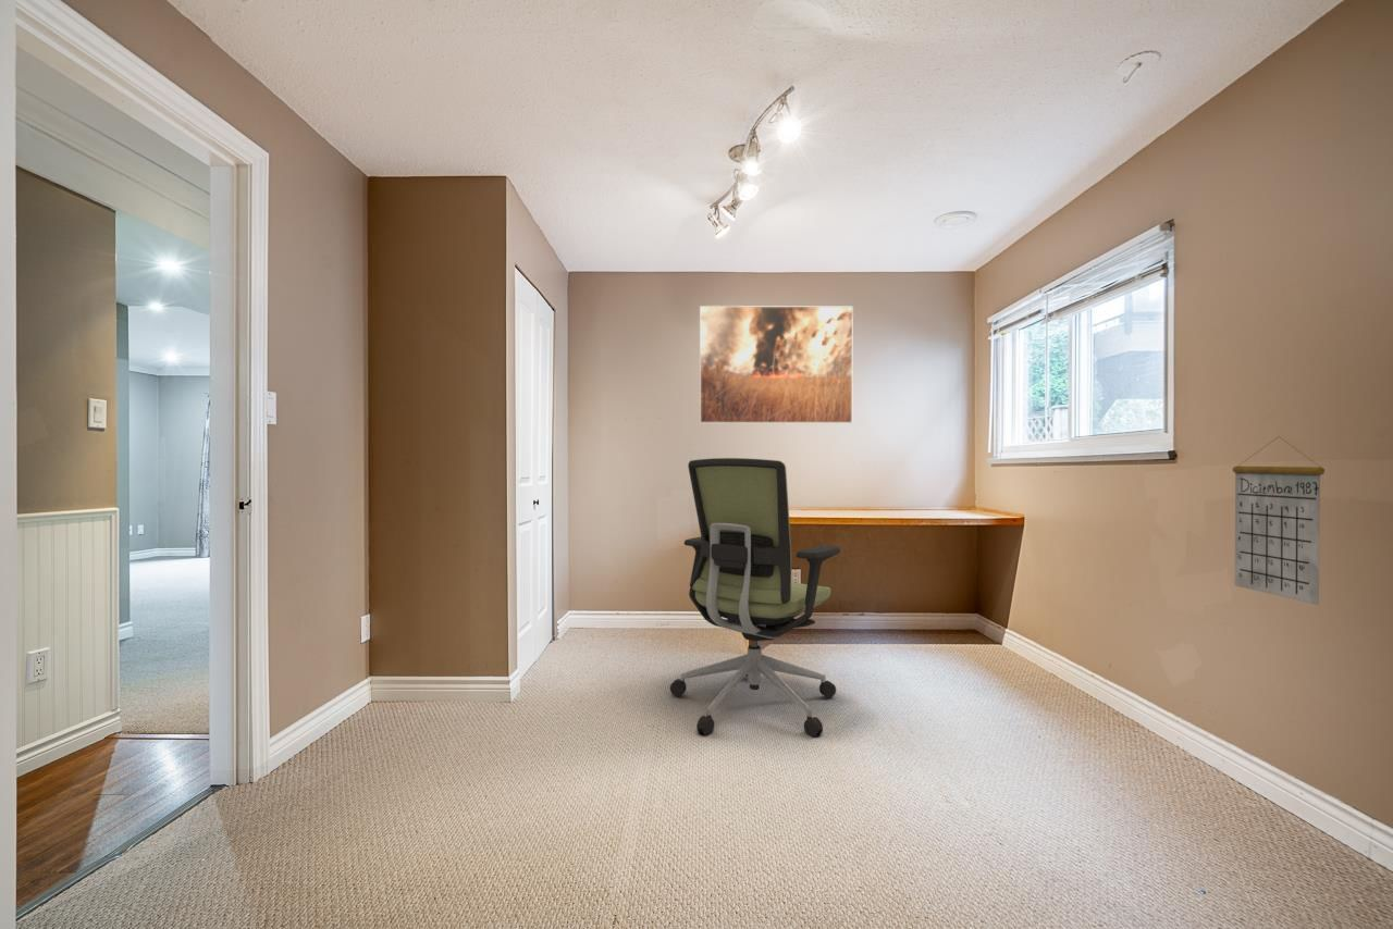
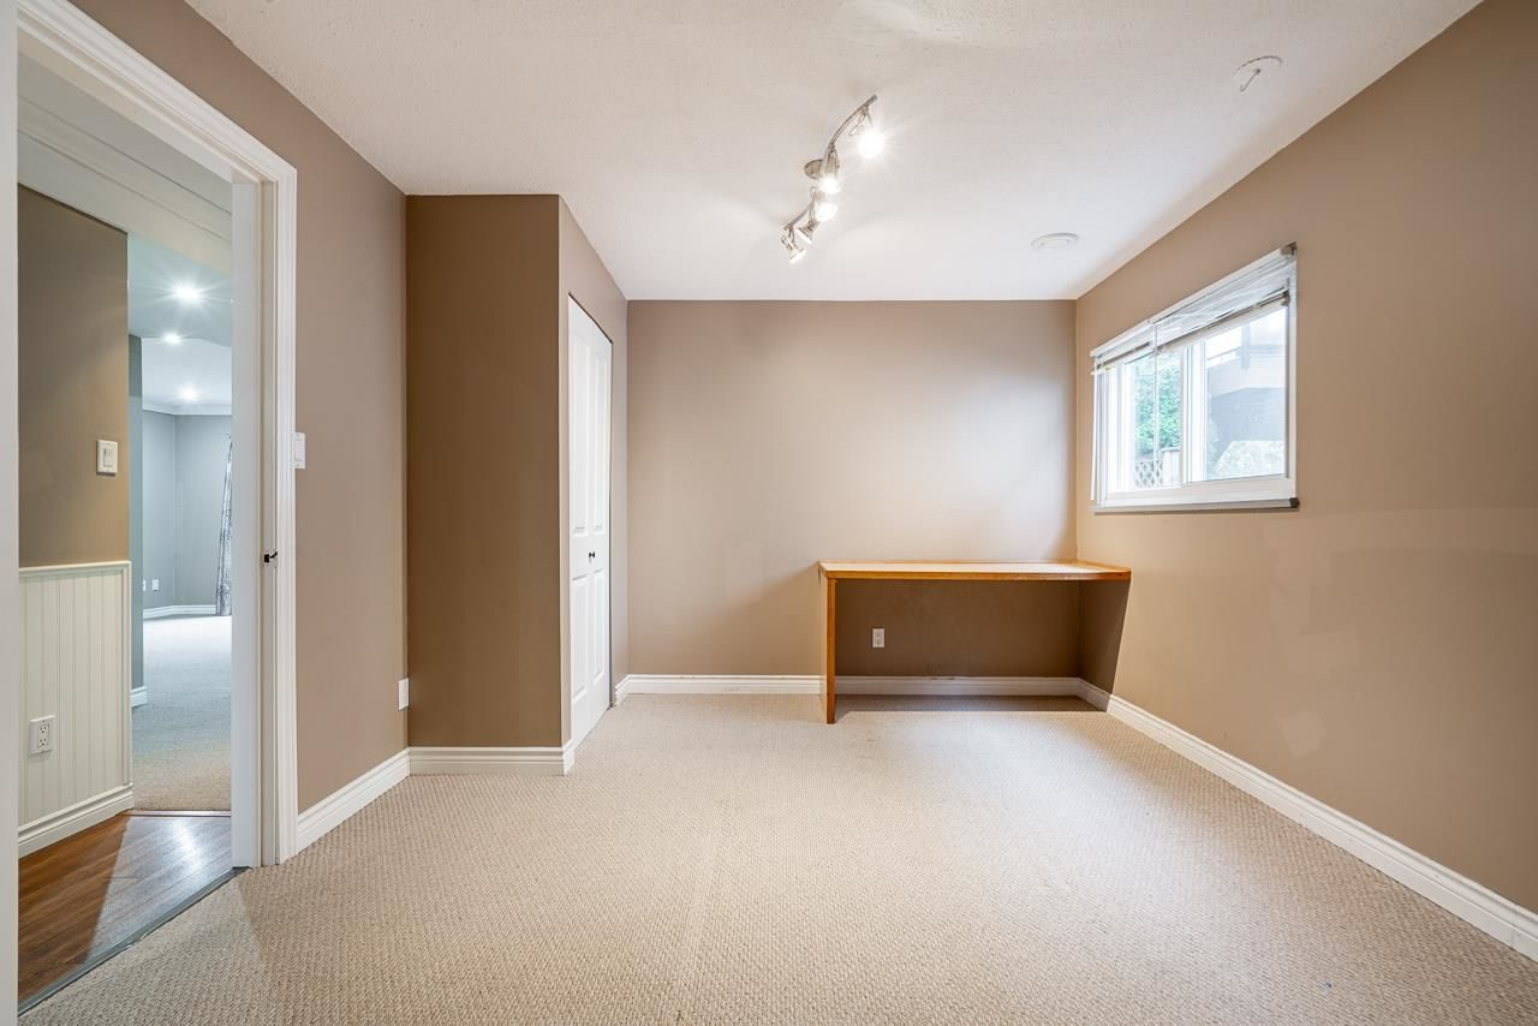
- calendar (1274, 515)
- office chair (750, 583)
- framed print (776, 364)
